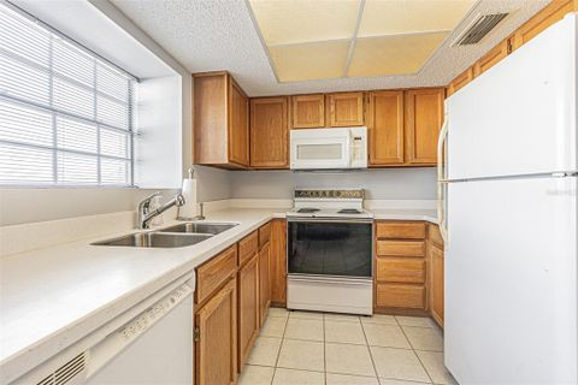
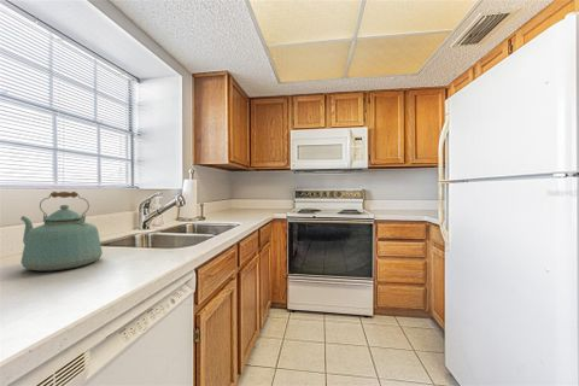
+ kettle (58, 227)
